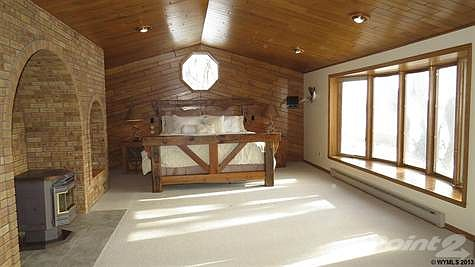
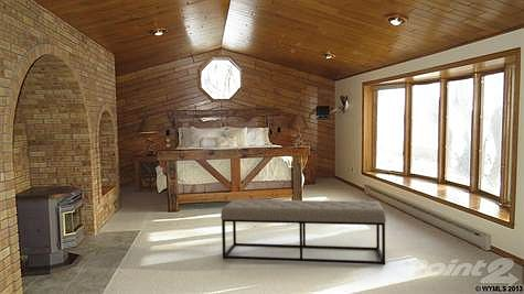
+ bench (301, 229)
